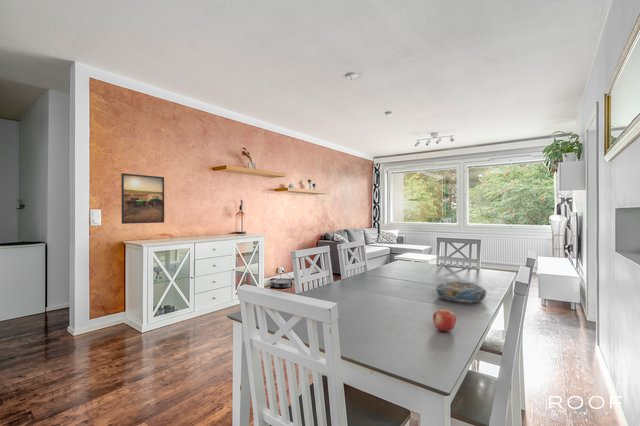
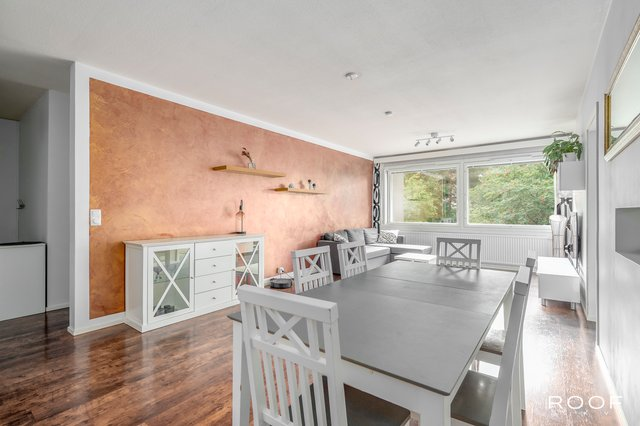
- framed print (143, 199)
- fruit (444, 320)
- decorative bowl (460, 291)
